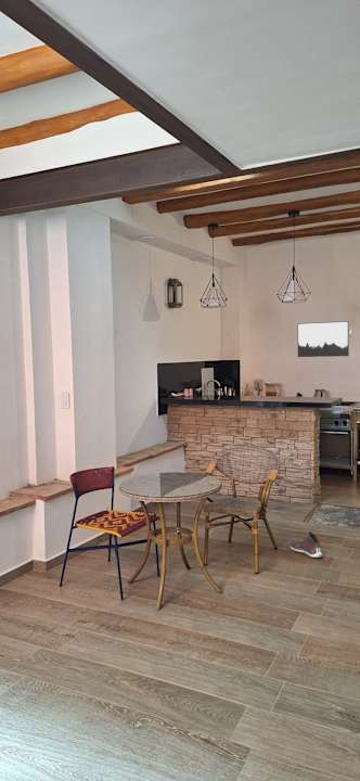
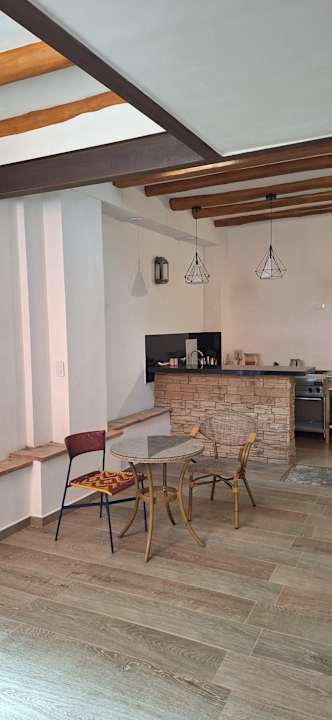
- sneaker (306, 541)
- wall art (322, 338)
